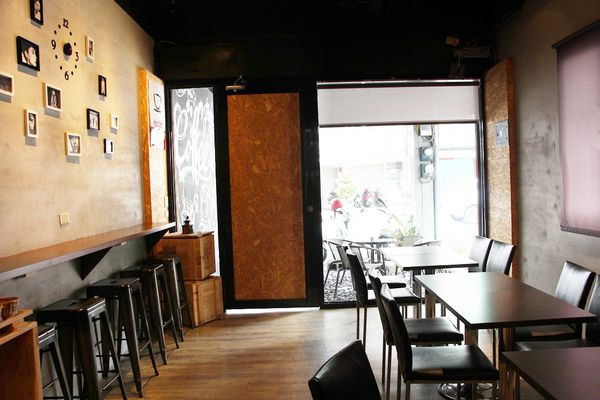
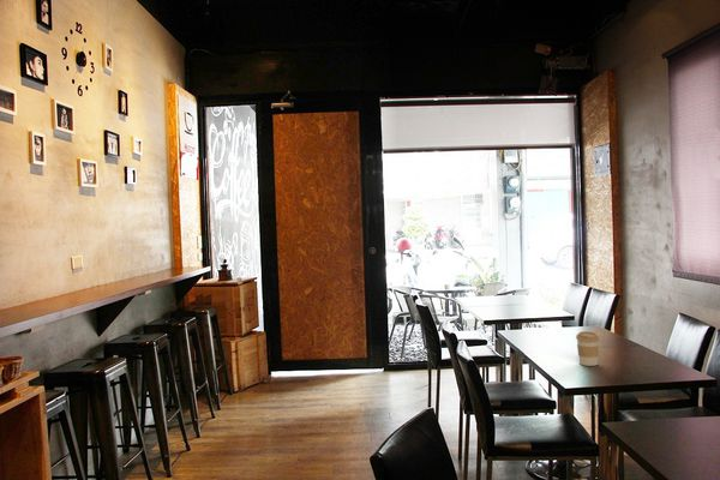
+ coffee cup (588, 348)
